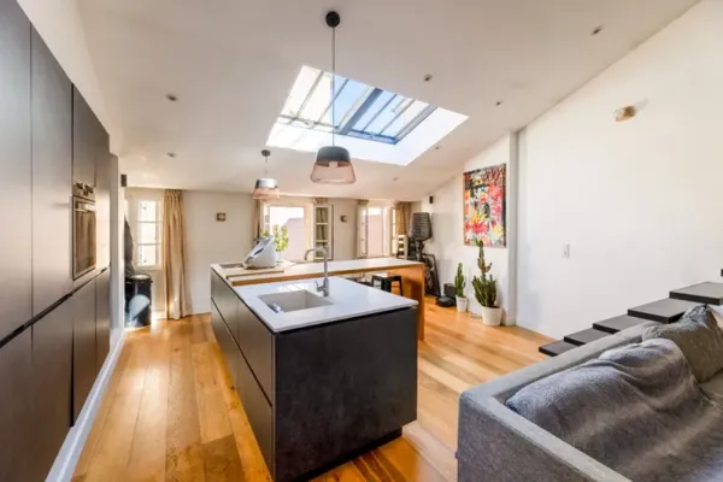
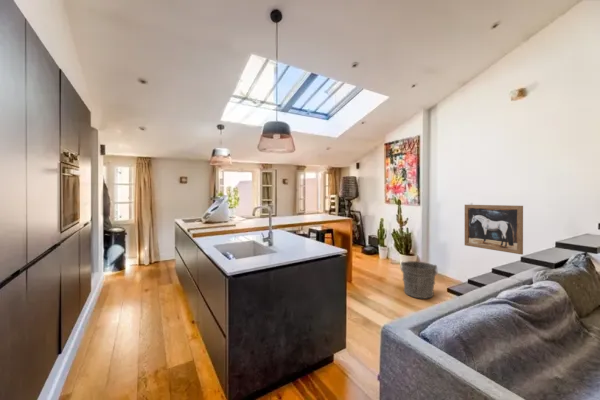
+ wall art (491, 227)
+ bucket (418, 278)
